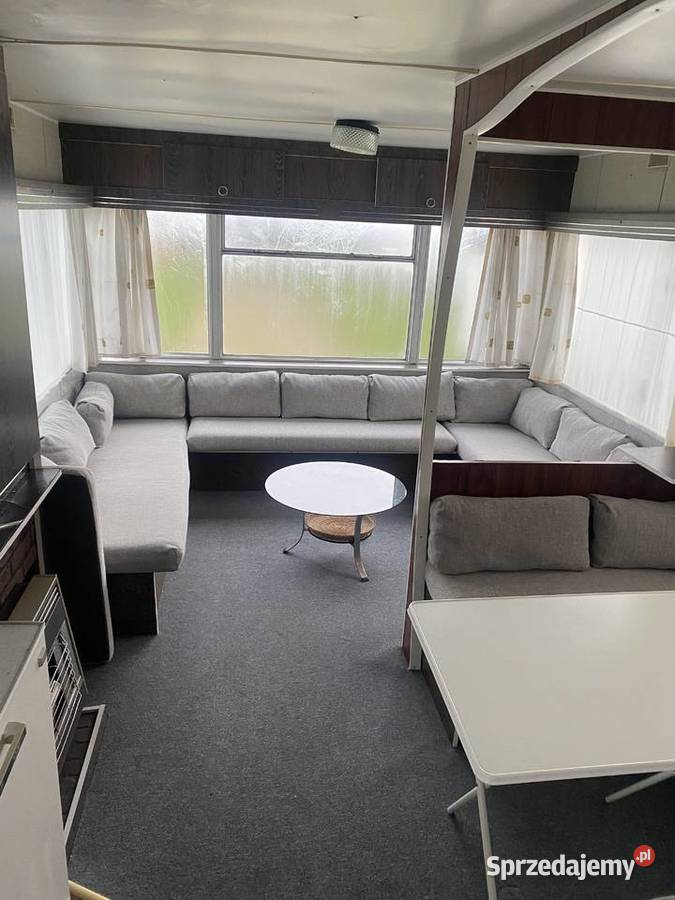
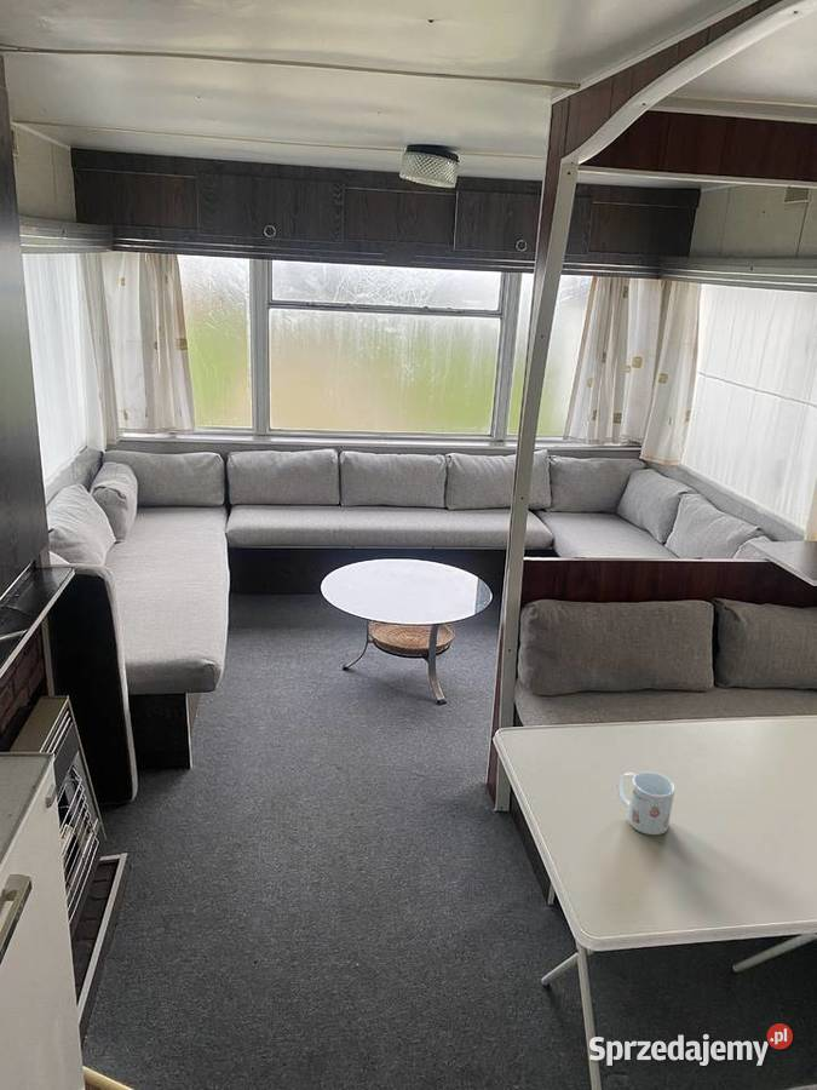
+ mug (643, 798)
